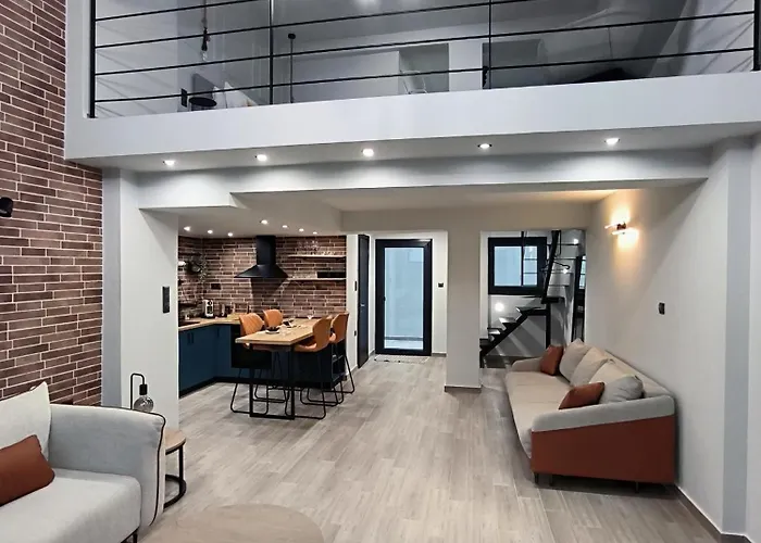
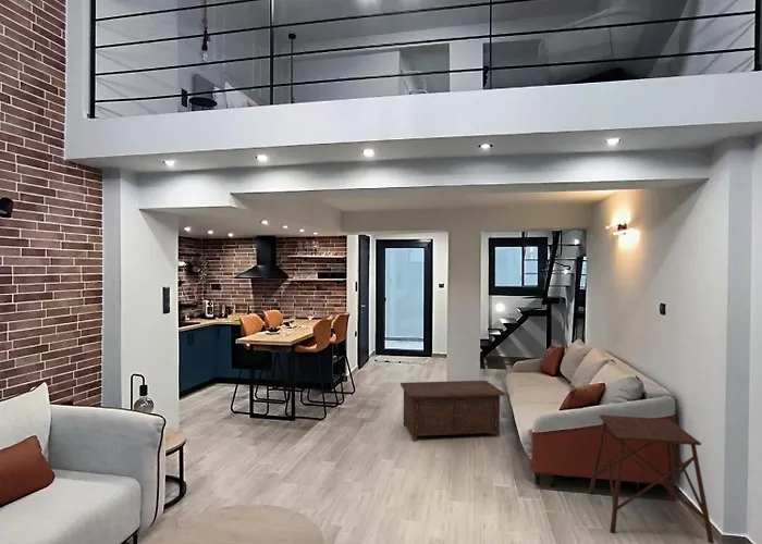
+ cabinet (450, 409)
+ side table (647, 471)
